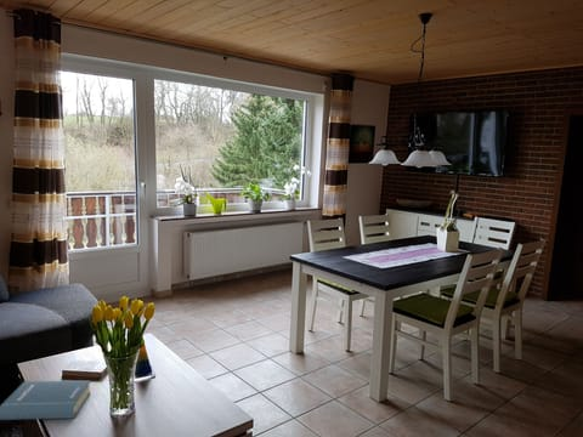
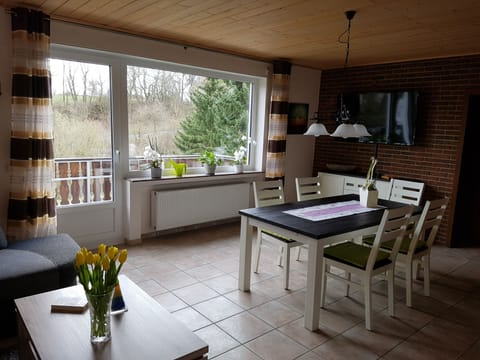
- hardback book (47, 399)
